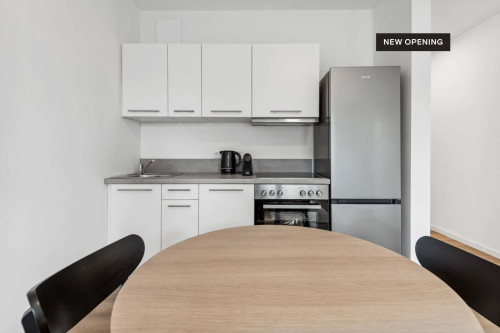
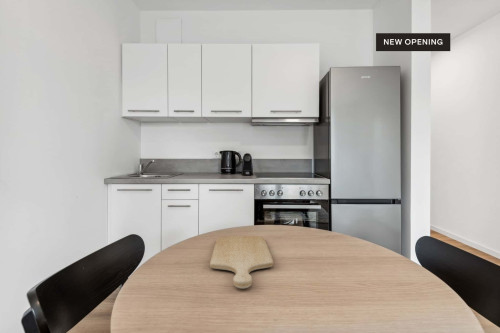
+ chopping board (241, 255)
